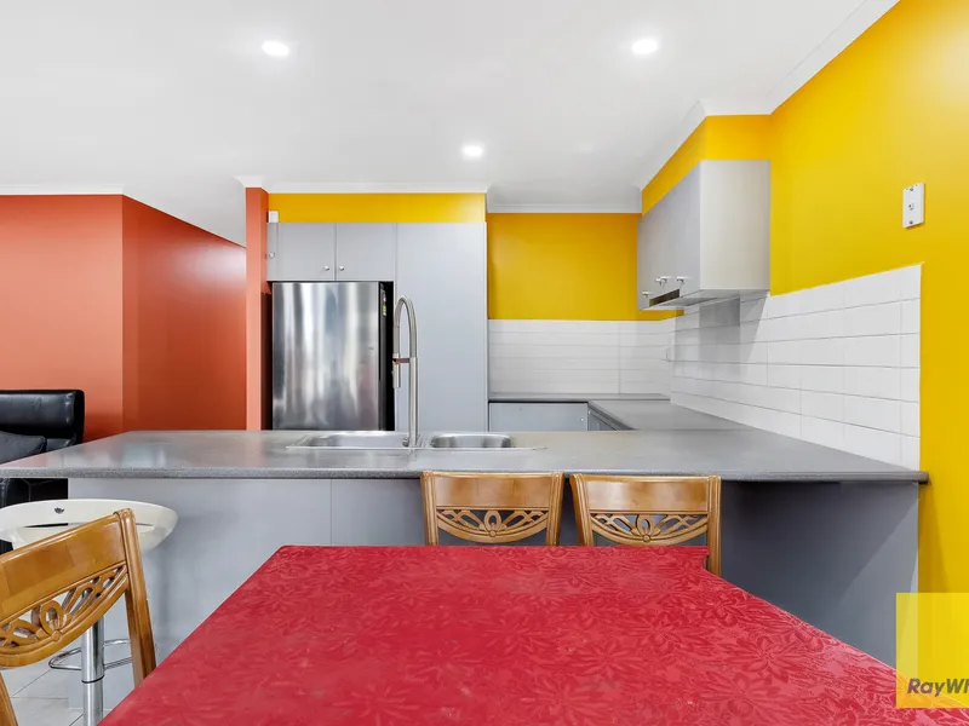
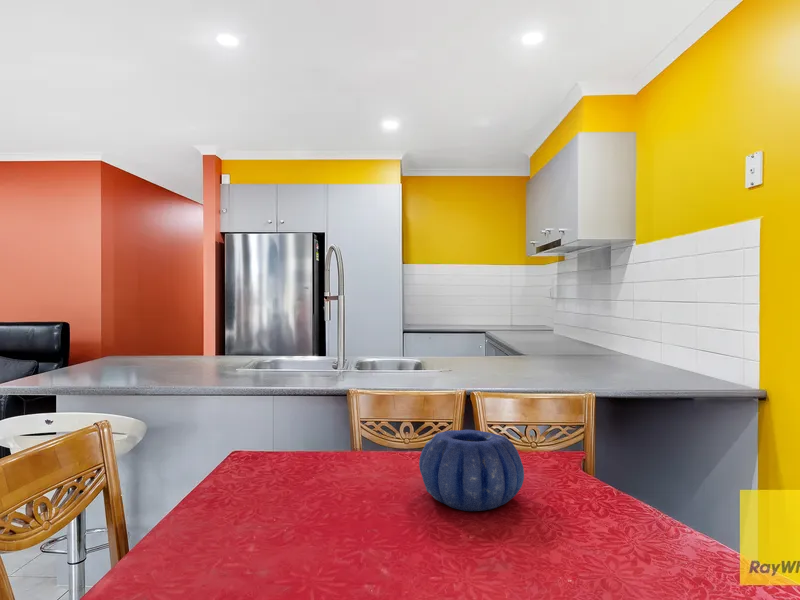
+ decorative bowl (470, 465)
